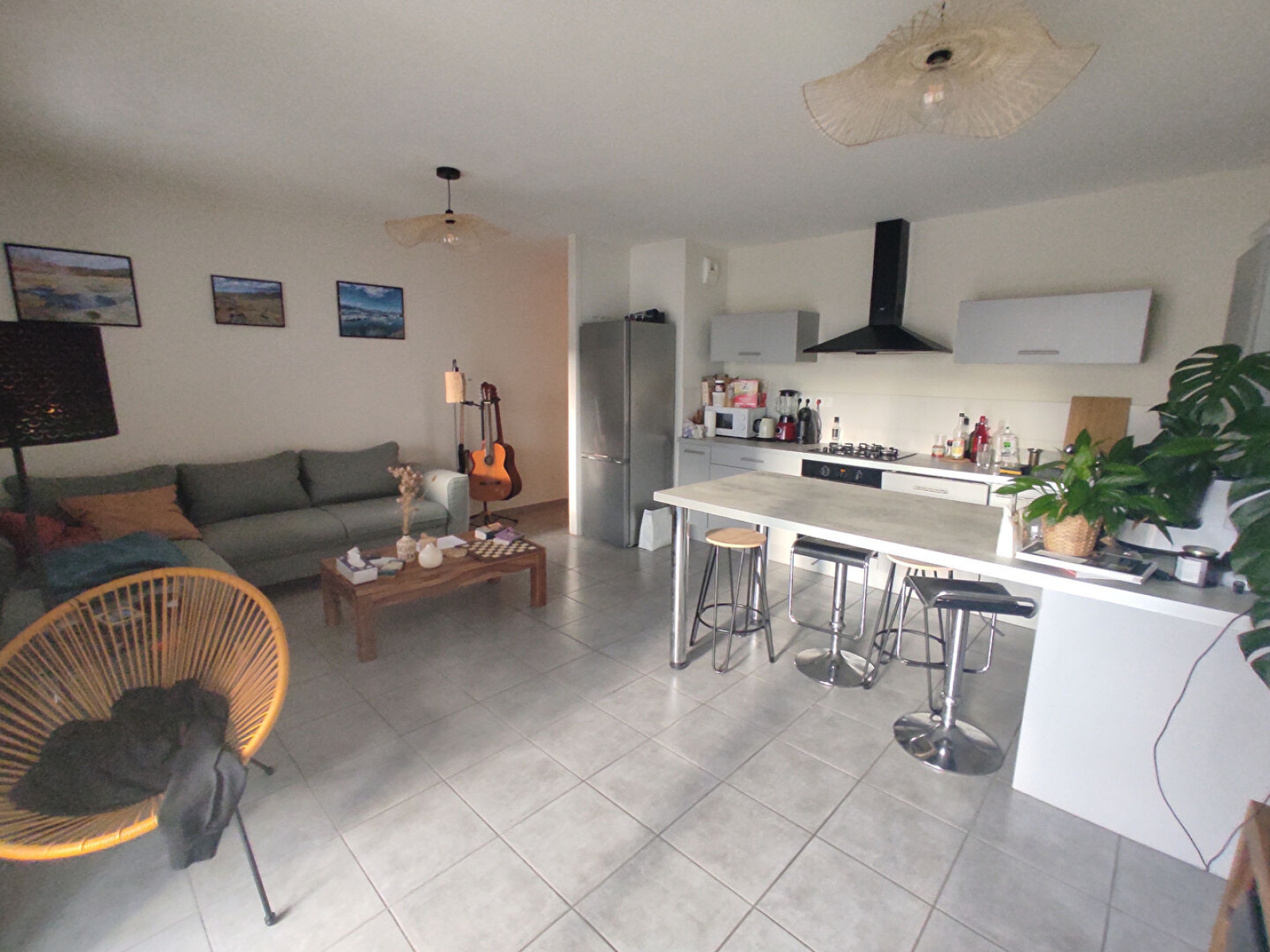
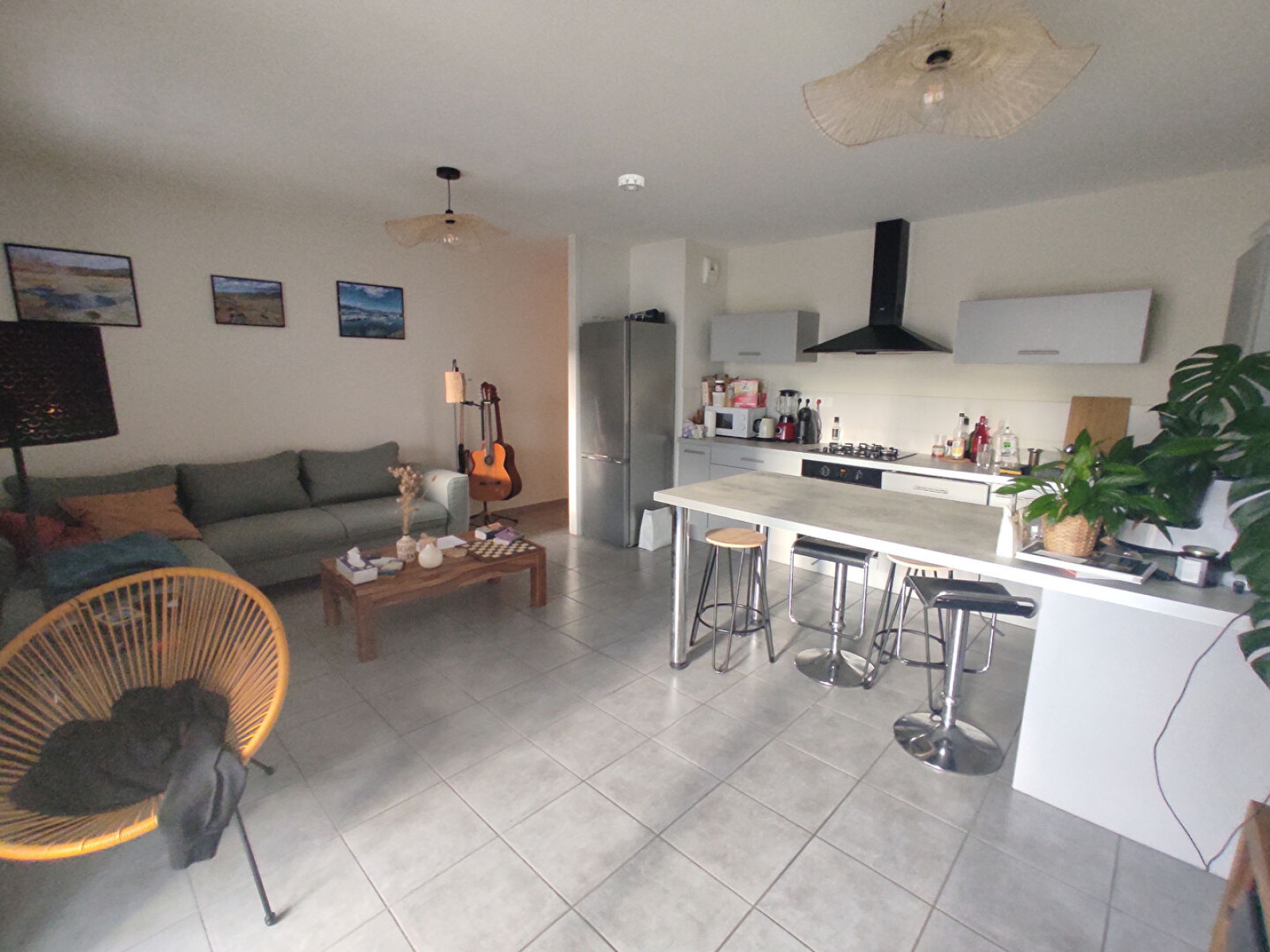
+ smoke detector (631, 182)
